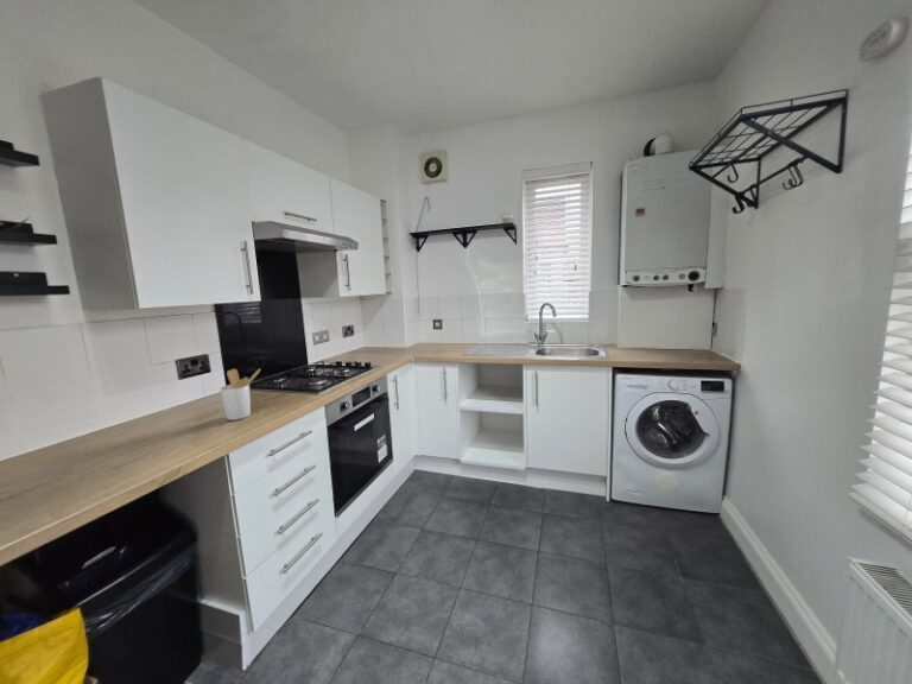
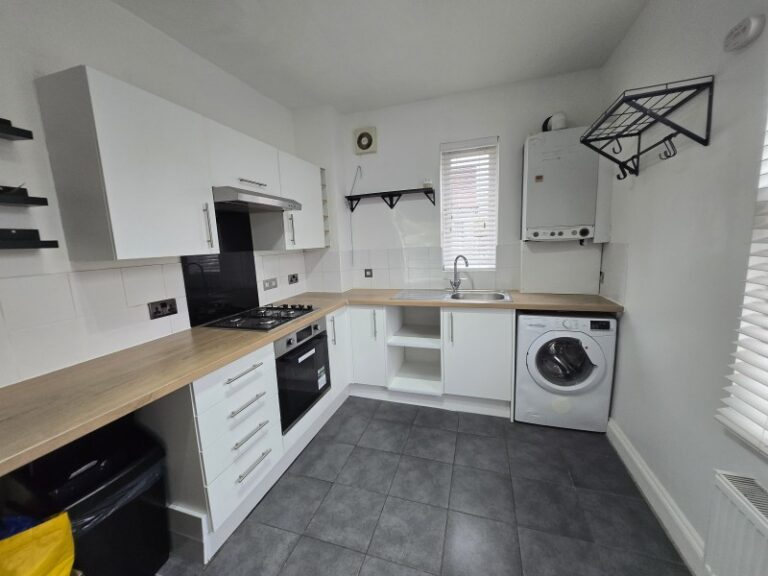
- utensil holder (243, 392)
